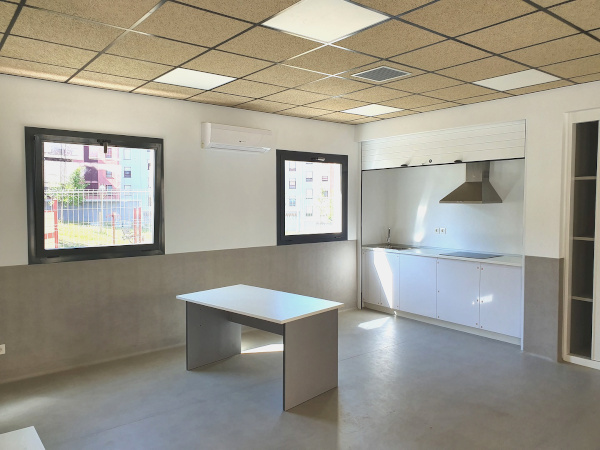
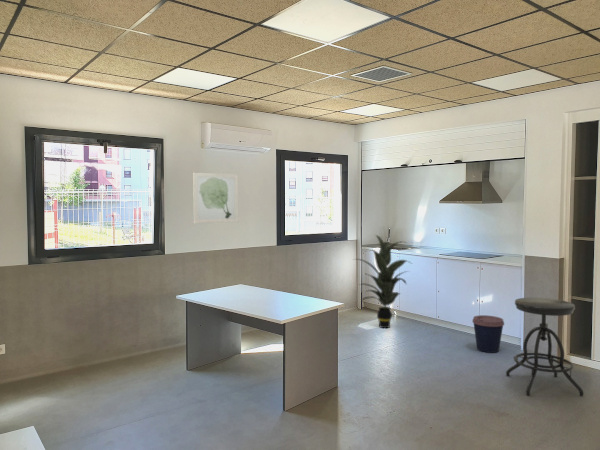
+ stool (543, 340)
+ indoor plant (383, 280)
+ wall art (216, 198)
+ coffee cup (488, 334)
